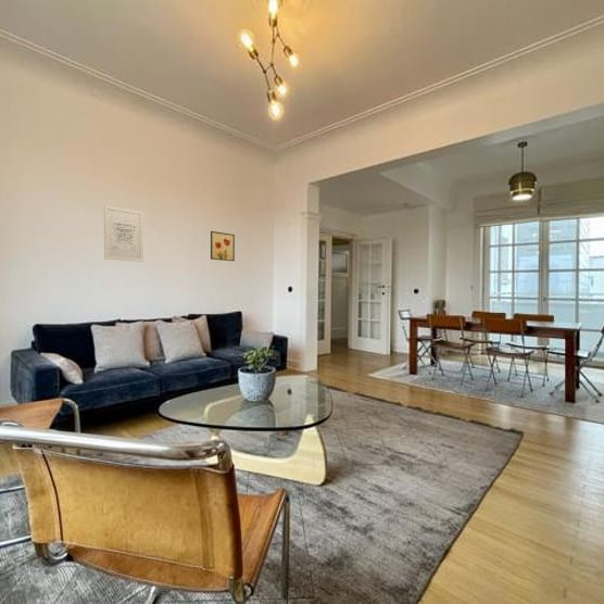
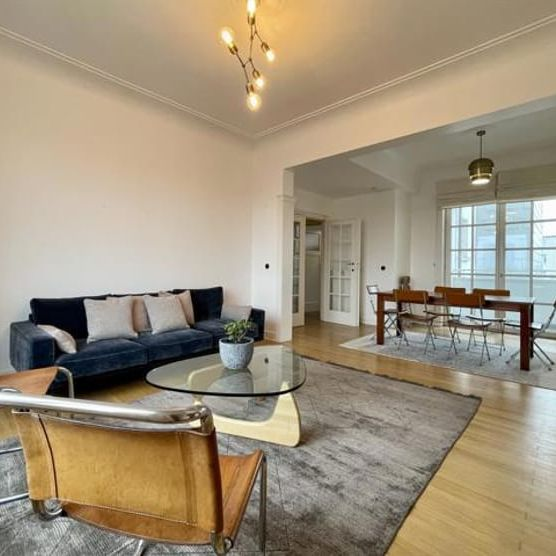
- wall art (222, 247)
- wall art (124, 235)
